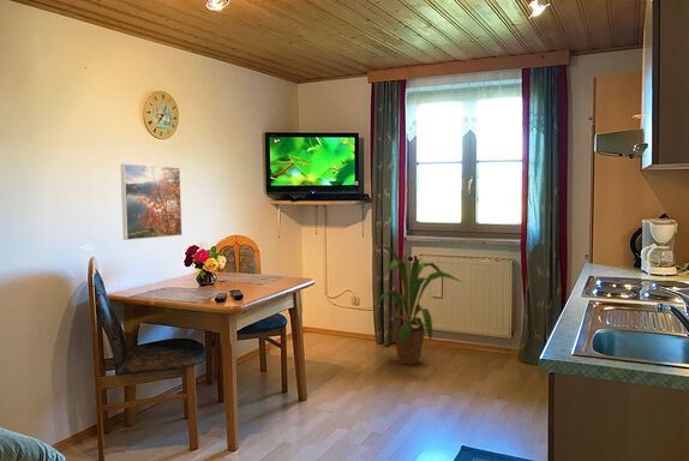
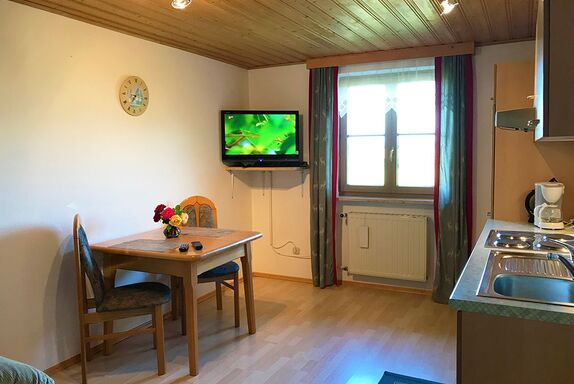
- house plant (418, 305)
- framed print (152, 202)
